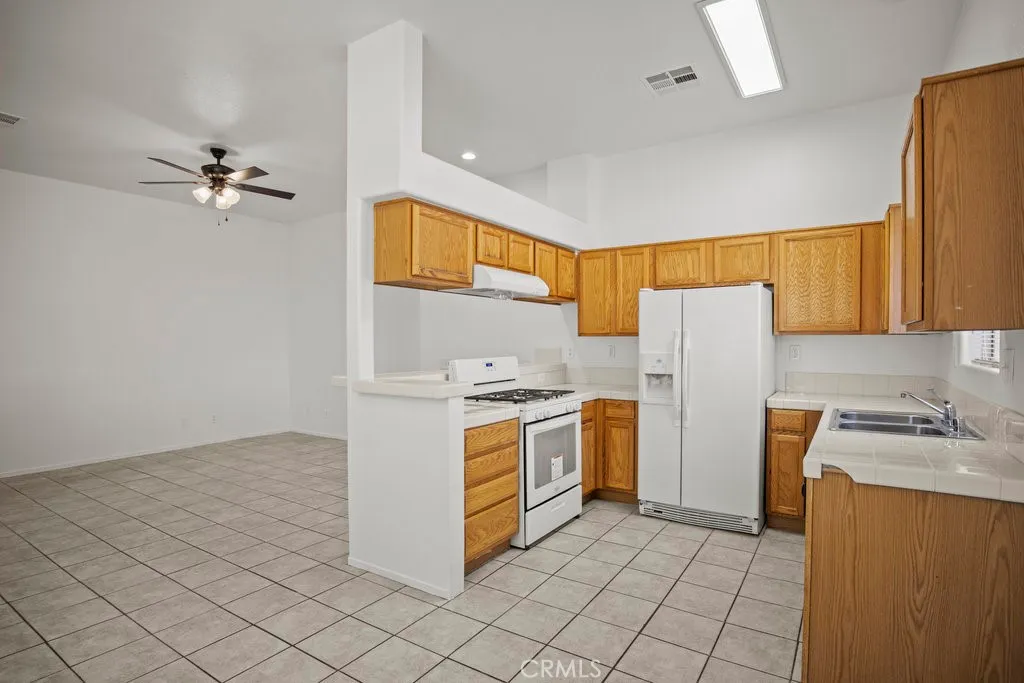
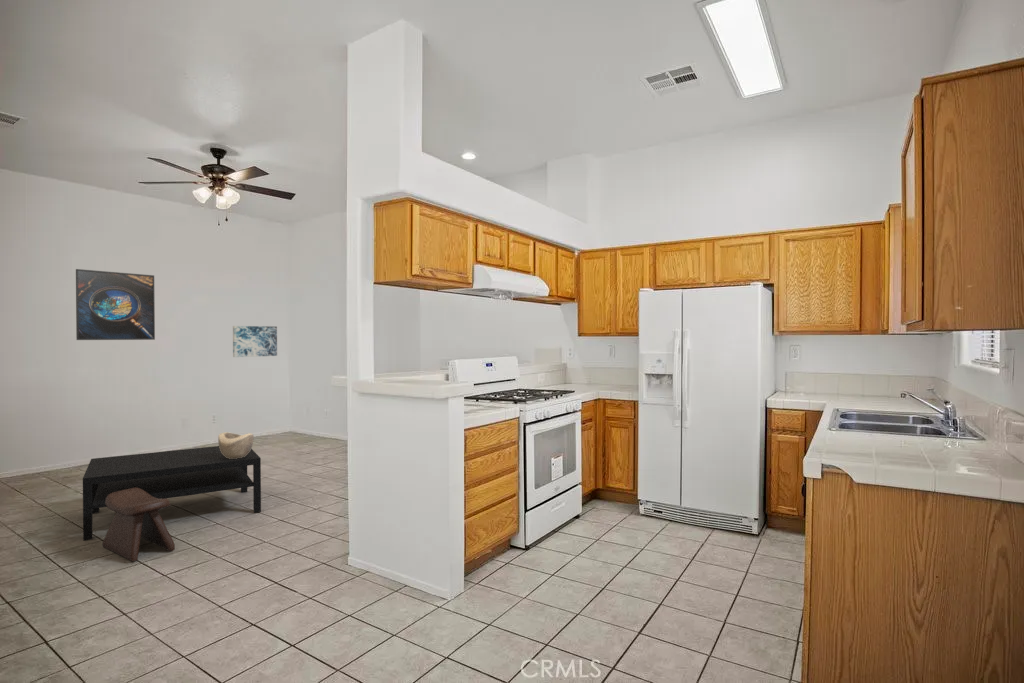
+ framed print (117, 306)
+ coffee table (176, 485)
+ stool (138, 522)
+ decorative bowl (236, 444)
+ wall art (255, 341)
